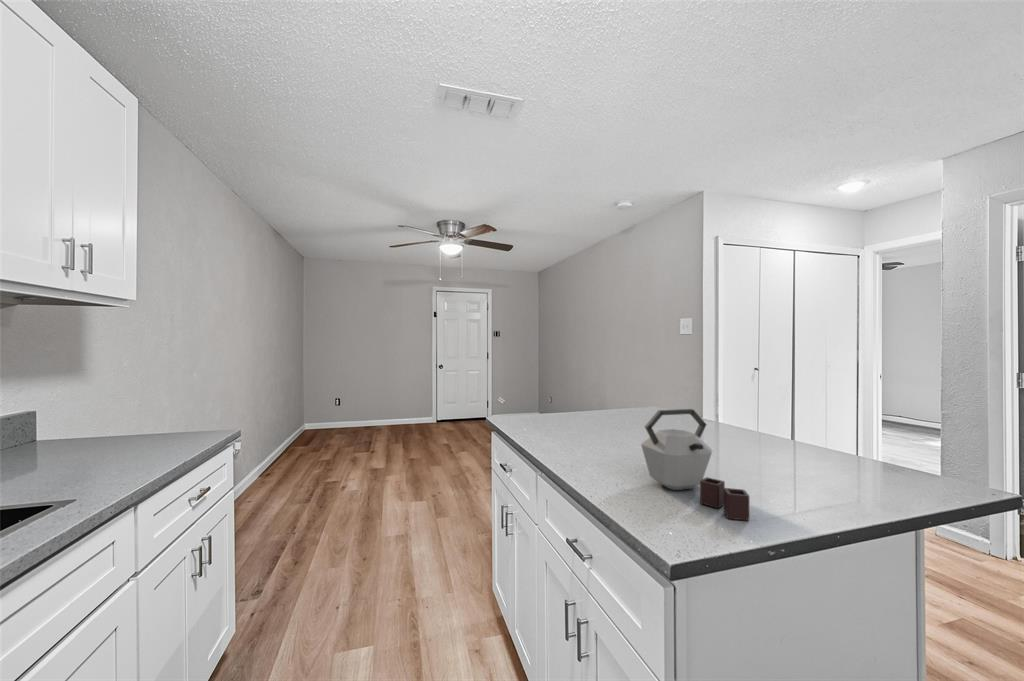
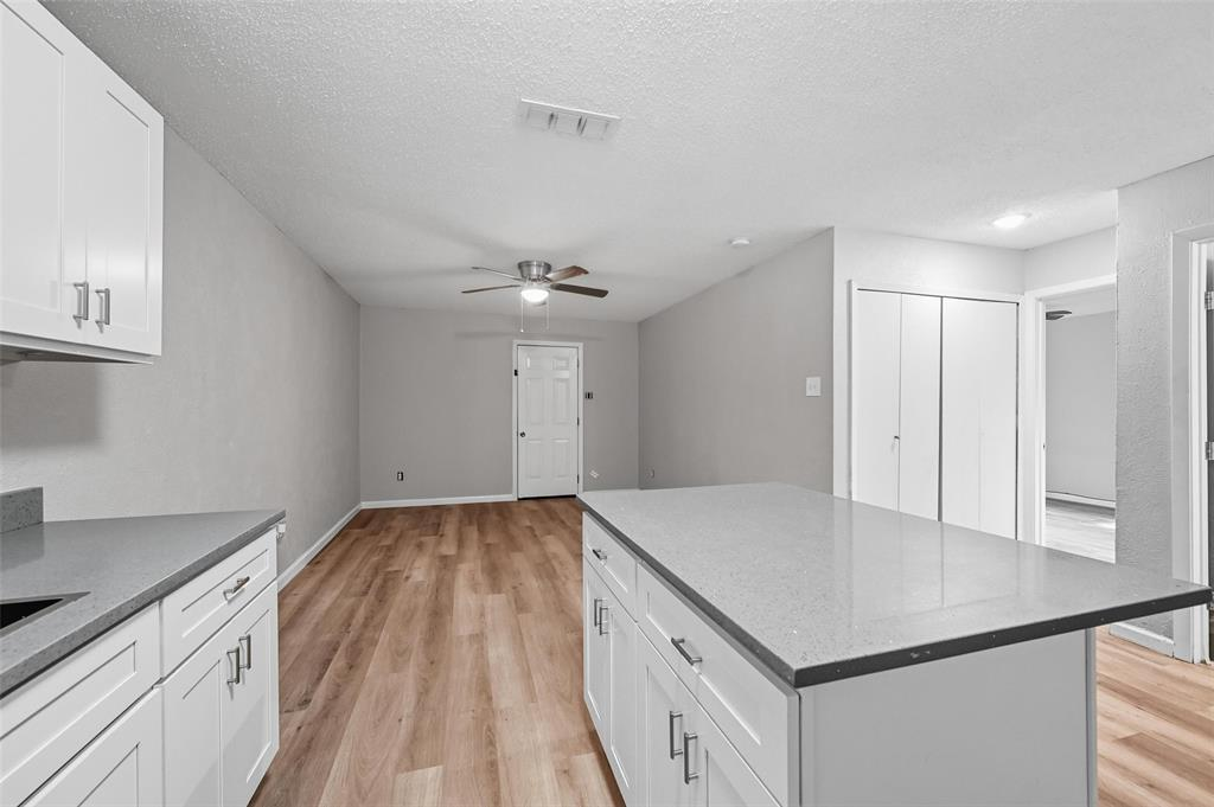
- kettle (696, 455)
